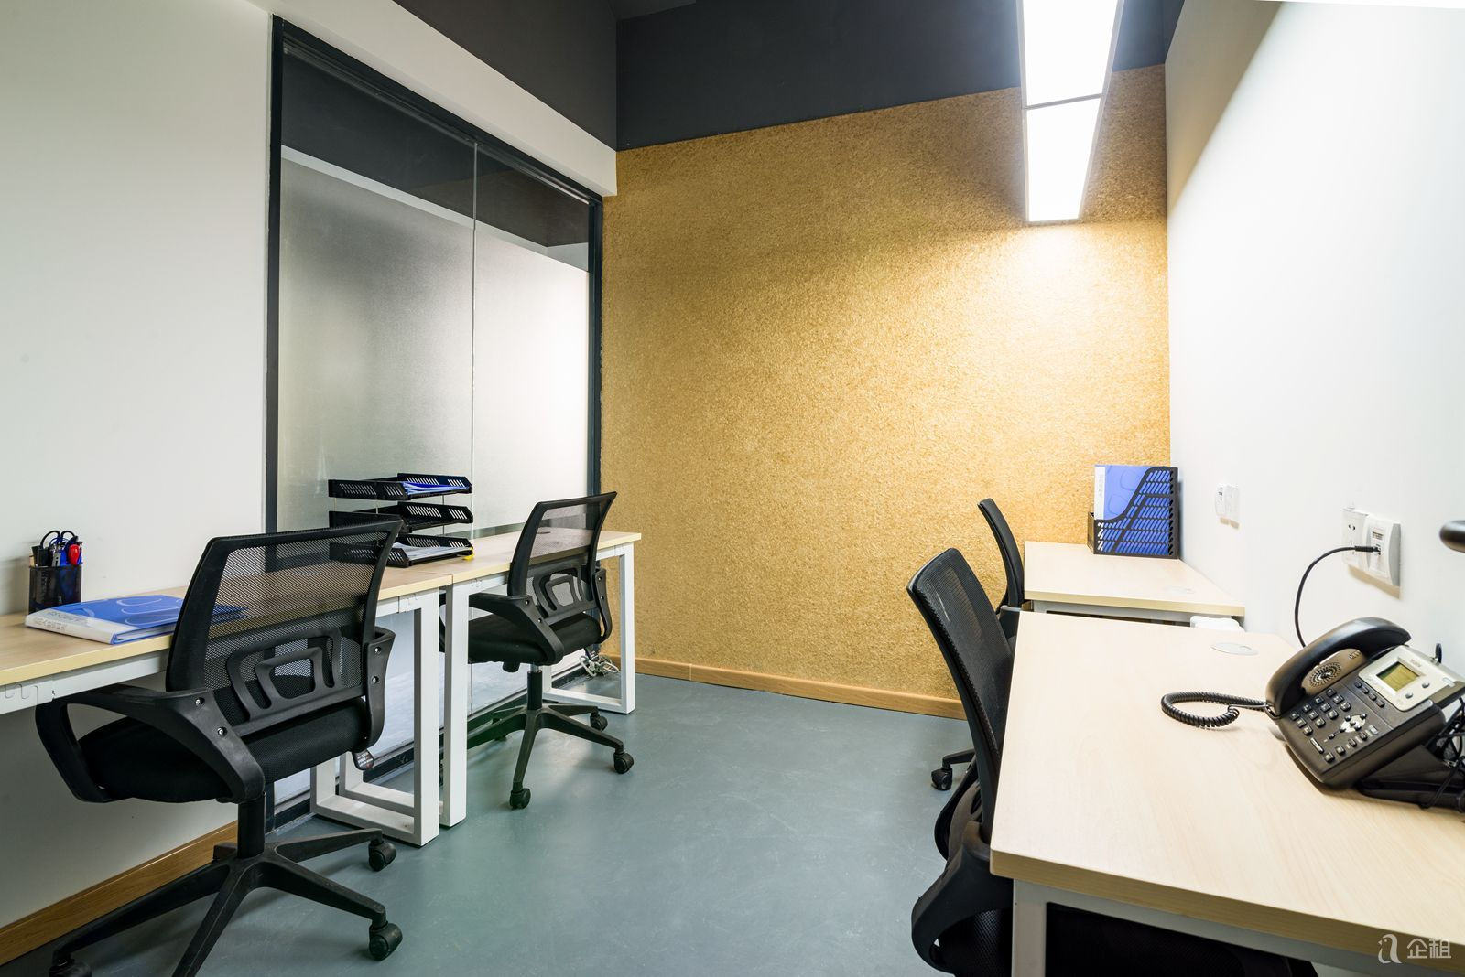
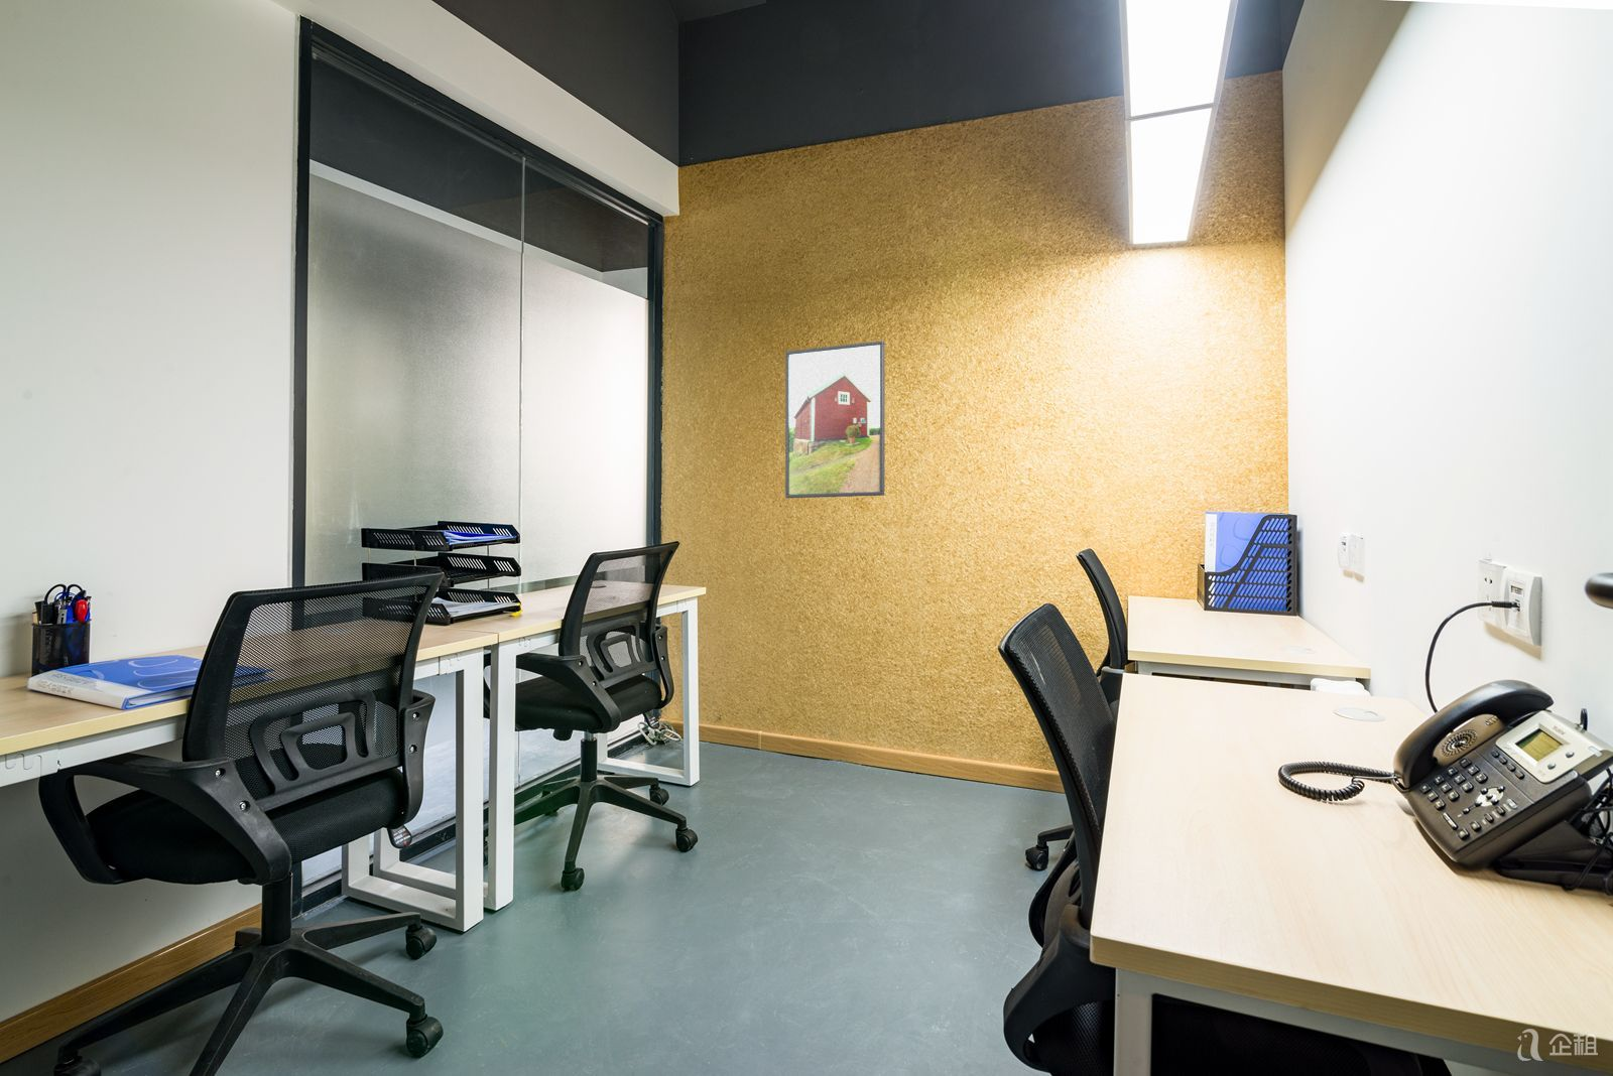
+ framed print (834, 422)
